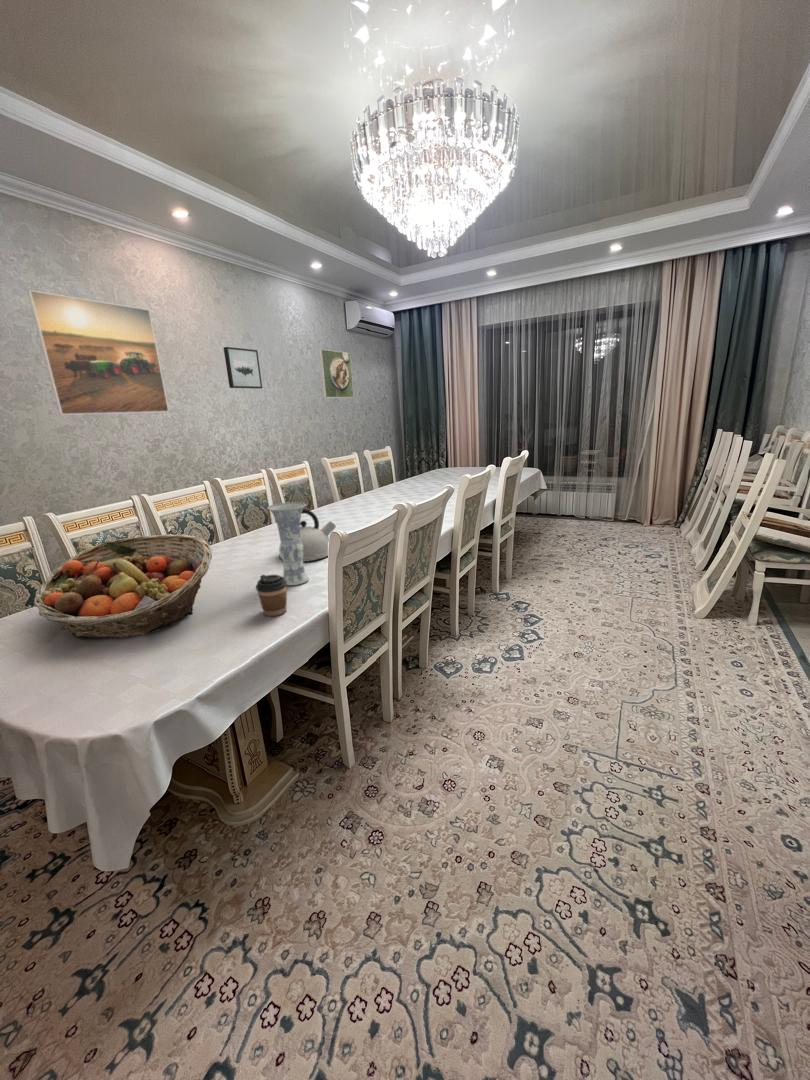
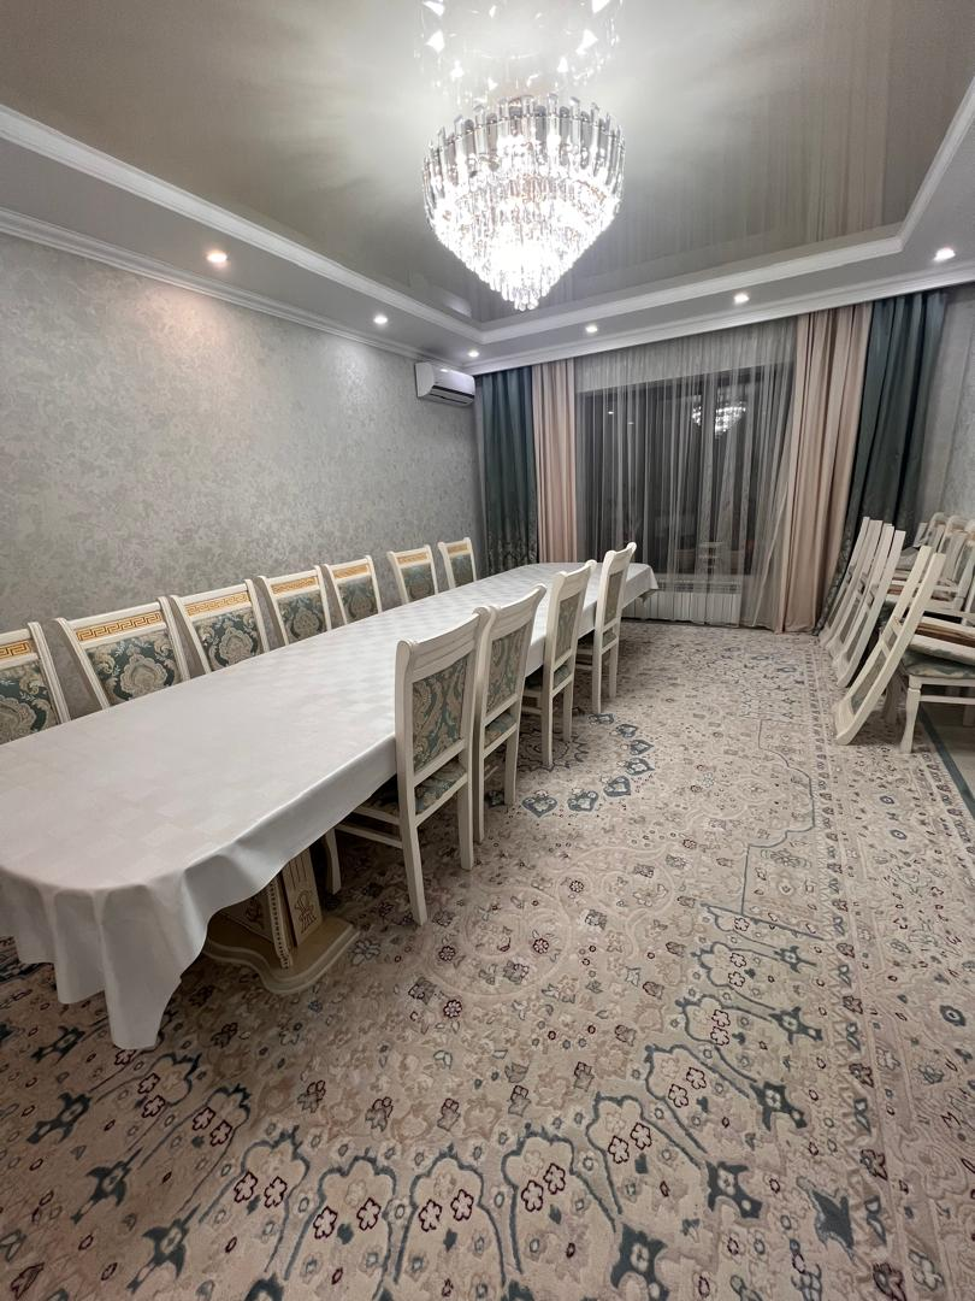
- fruit basket (130, 583)
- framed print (107, 359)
- vase (291, 543)
- kettle (307, 531)
- wall art (243, 368)
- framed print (337, 374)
- coffee cup (272, 593)
